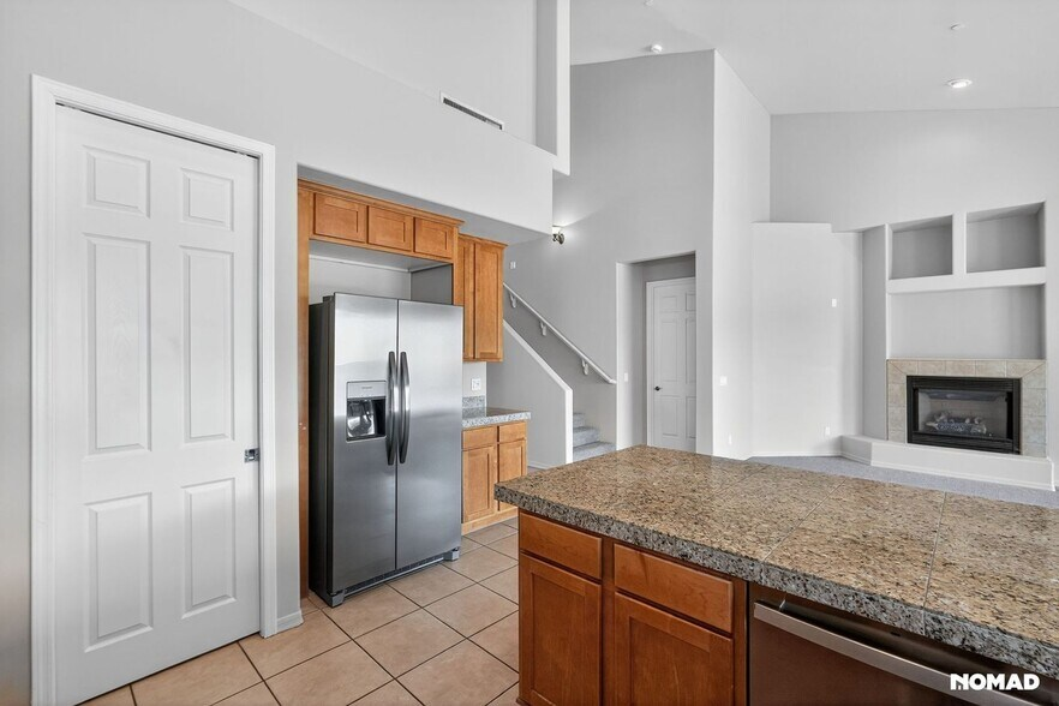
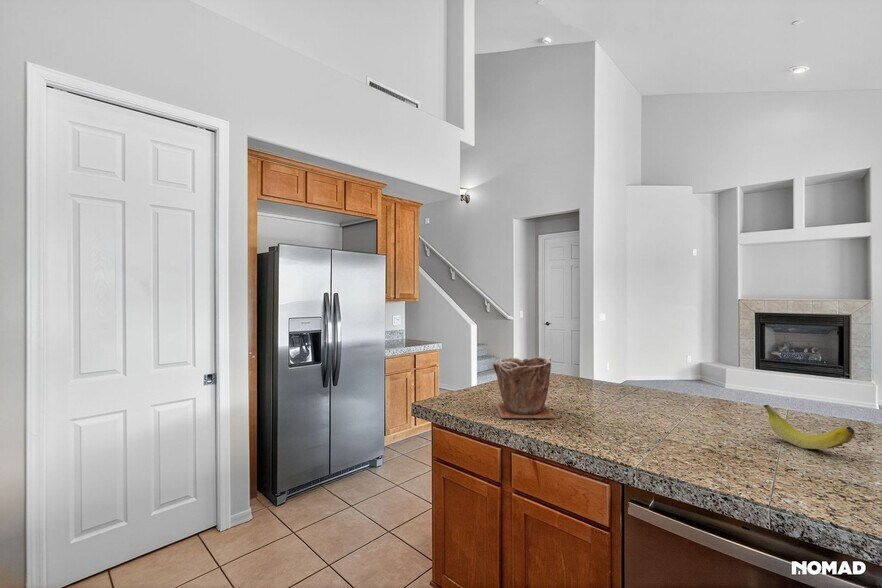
+ fruit (803, 433)
+ plant pot (523, 384)
